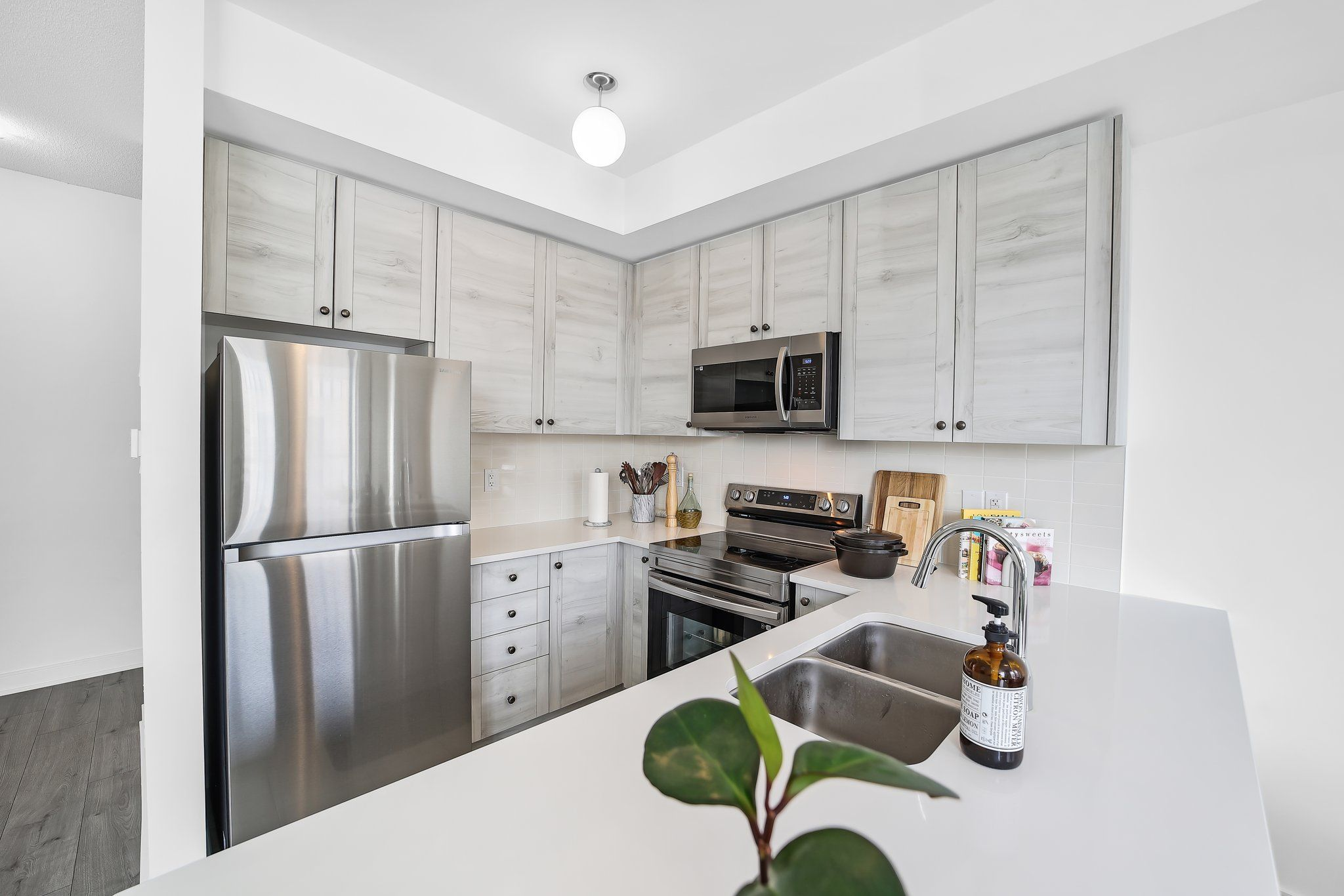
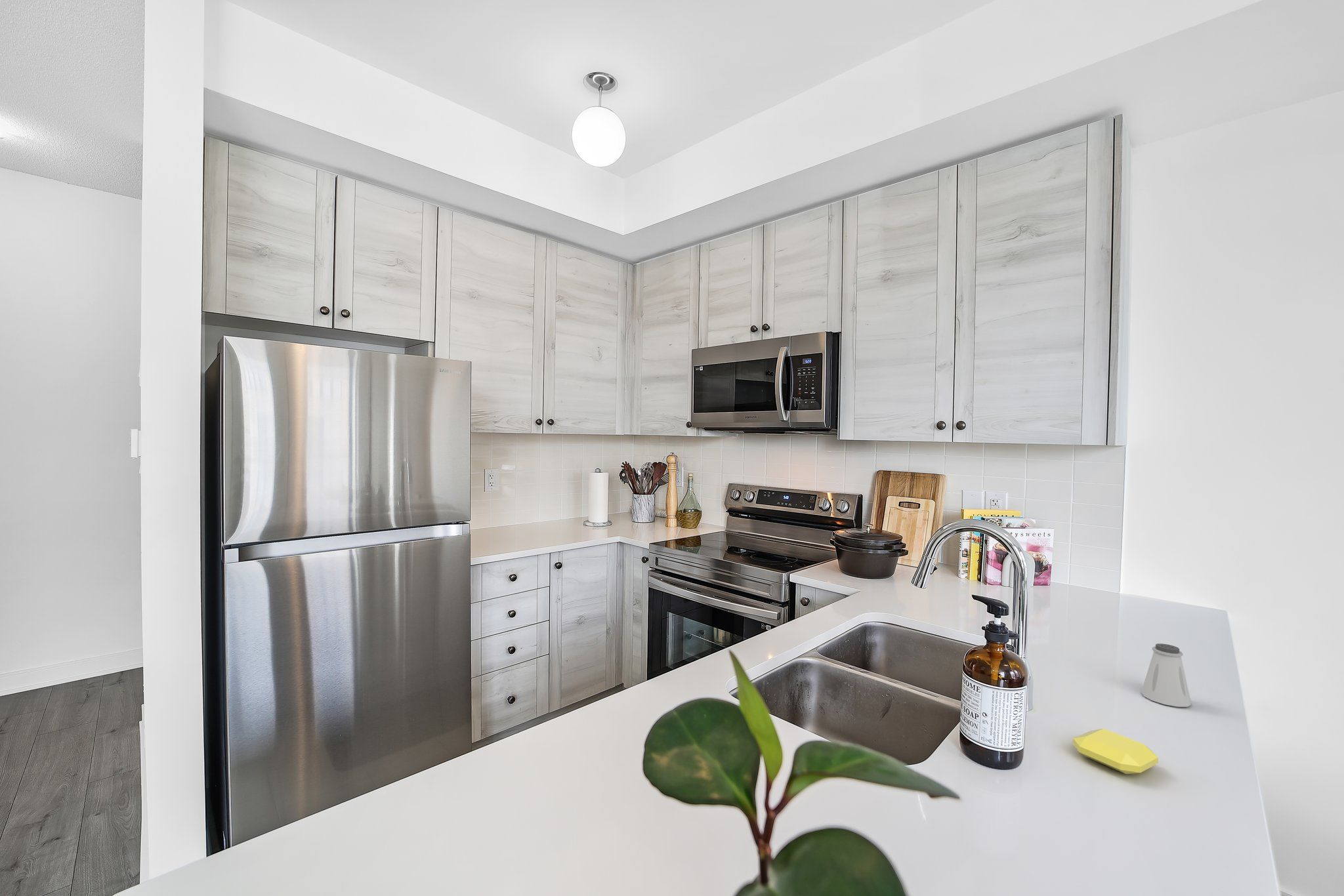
+ soap bar (1114, 750)
+ saltshaker (1166, 672)
